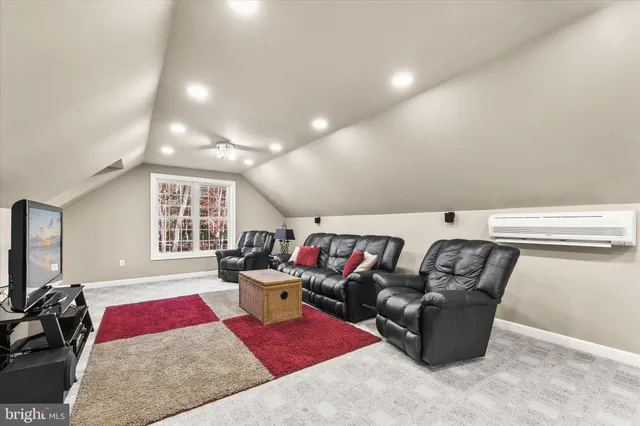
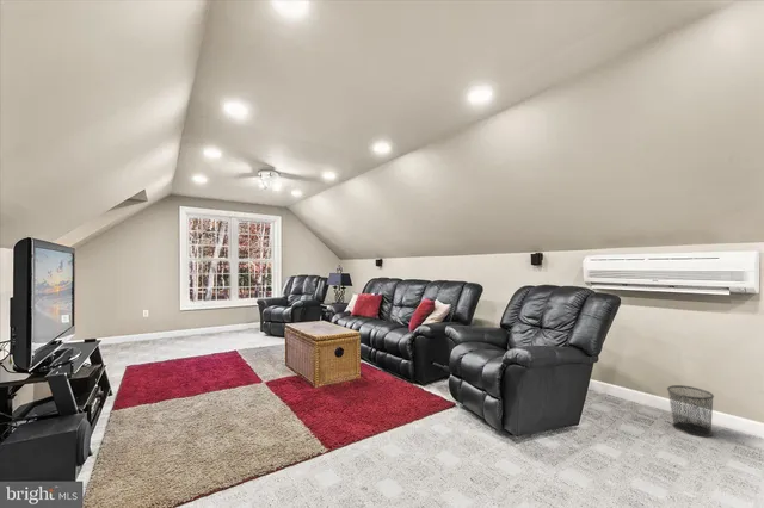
+ waste bin (691, 410)
